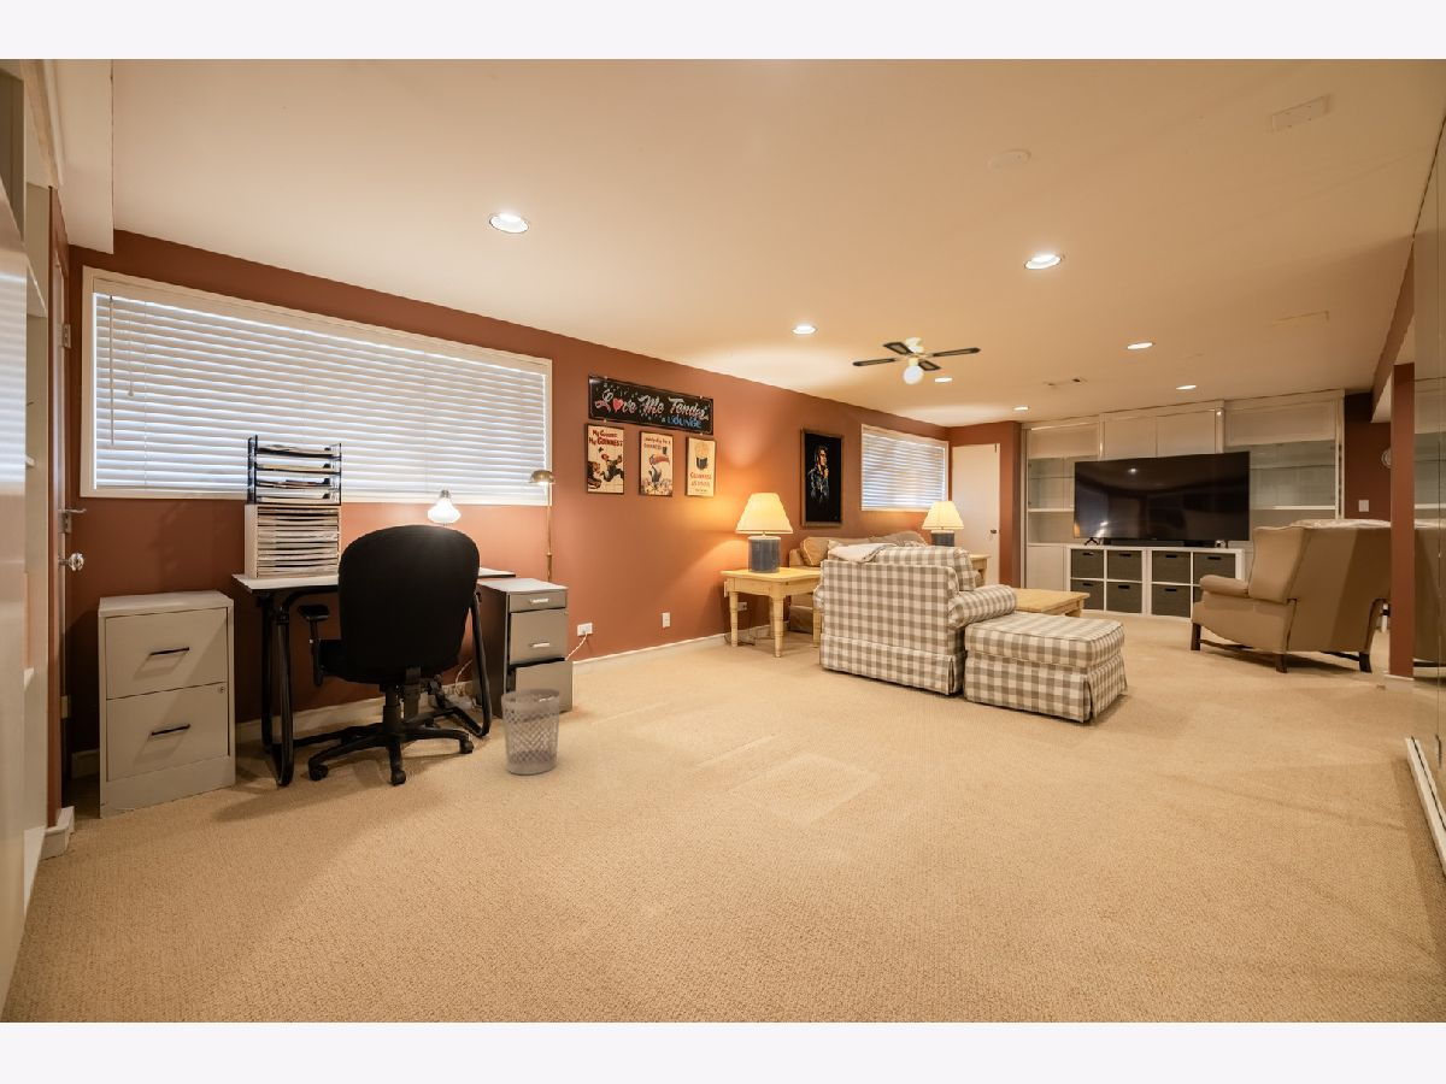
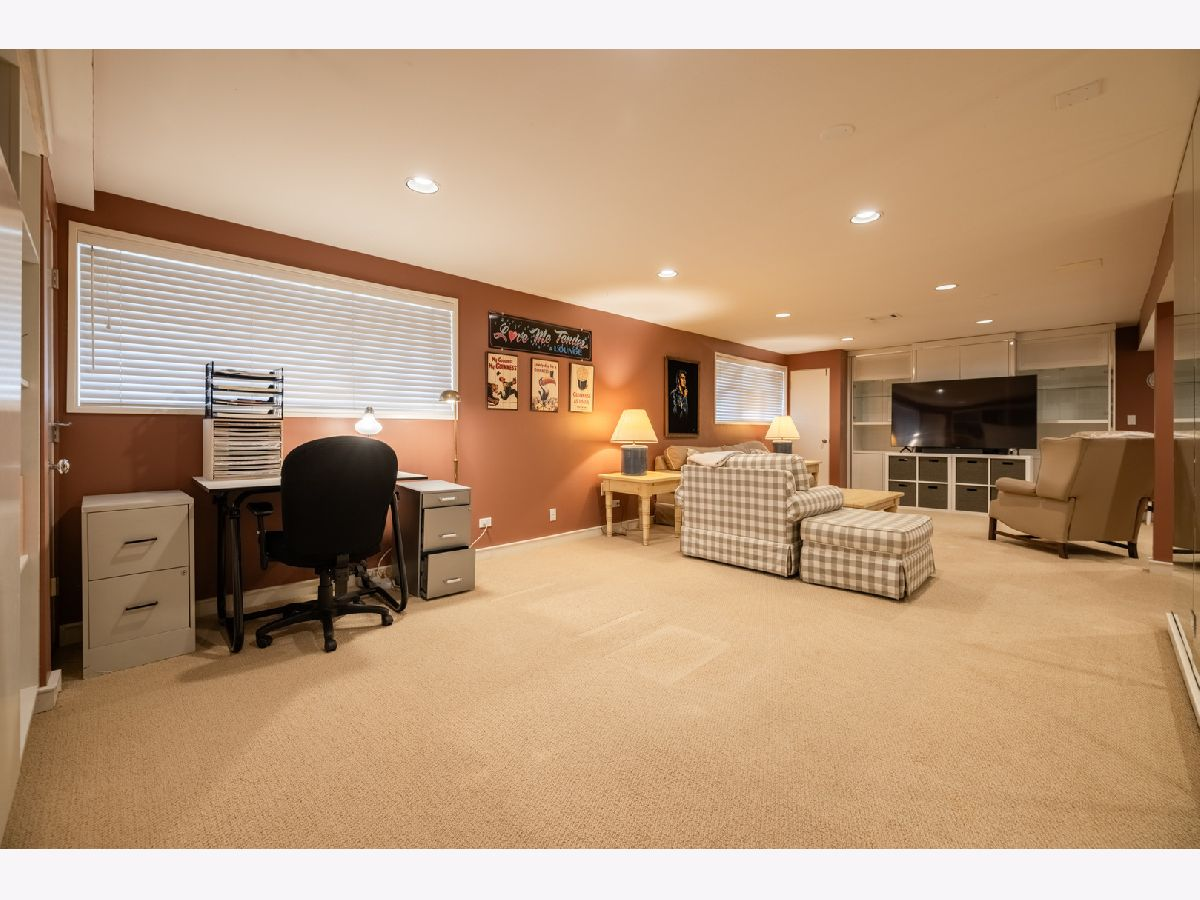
- ceiling fan (913, 363)
- wastebasket (531, 731)
